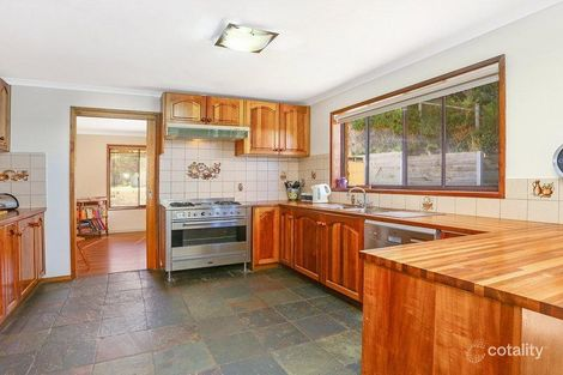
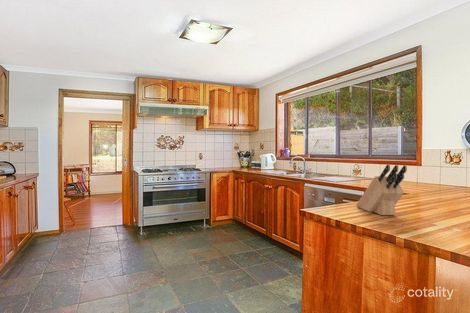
+ knife block (380, 187)
